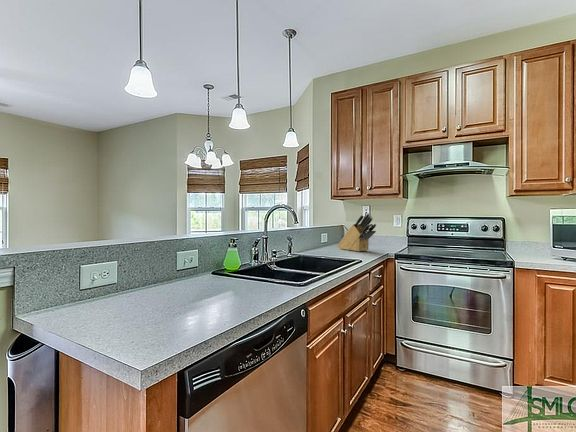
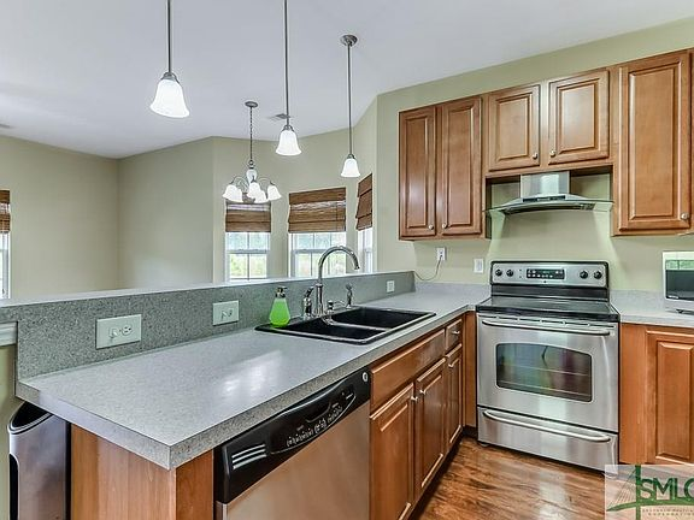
- knife block (356, 231)
